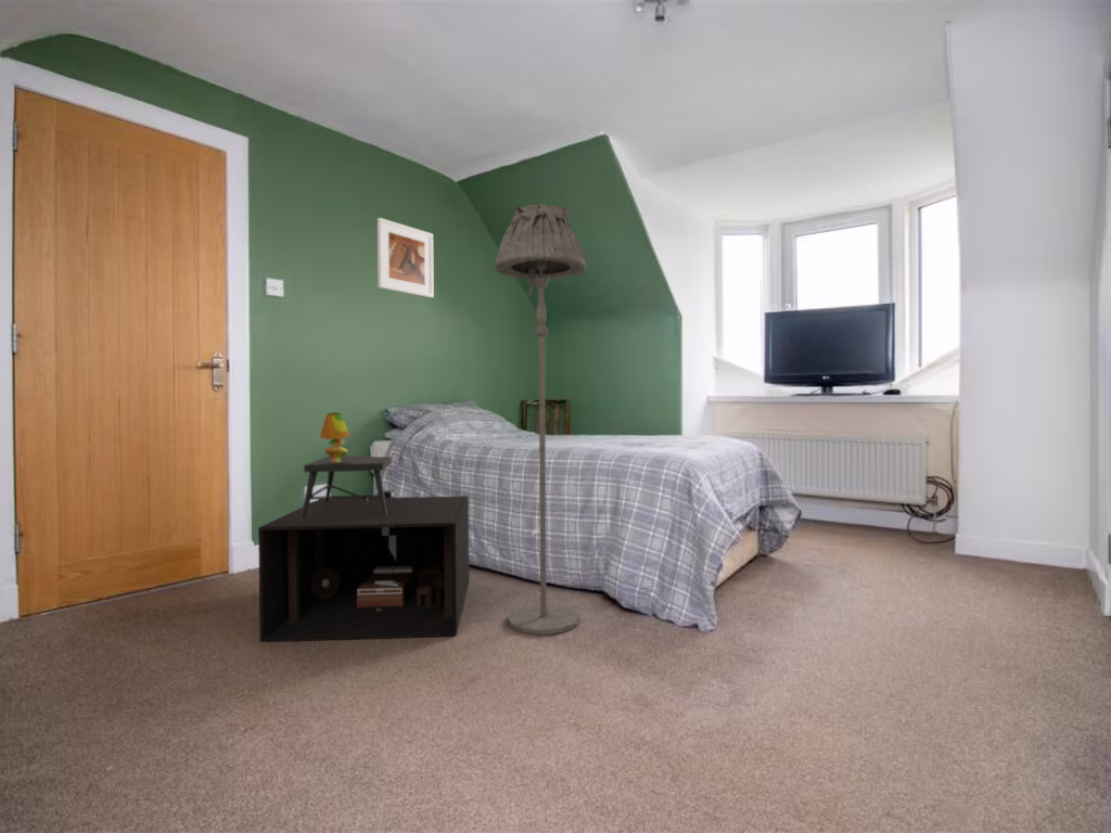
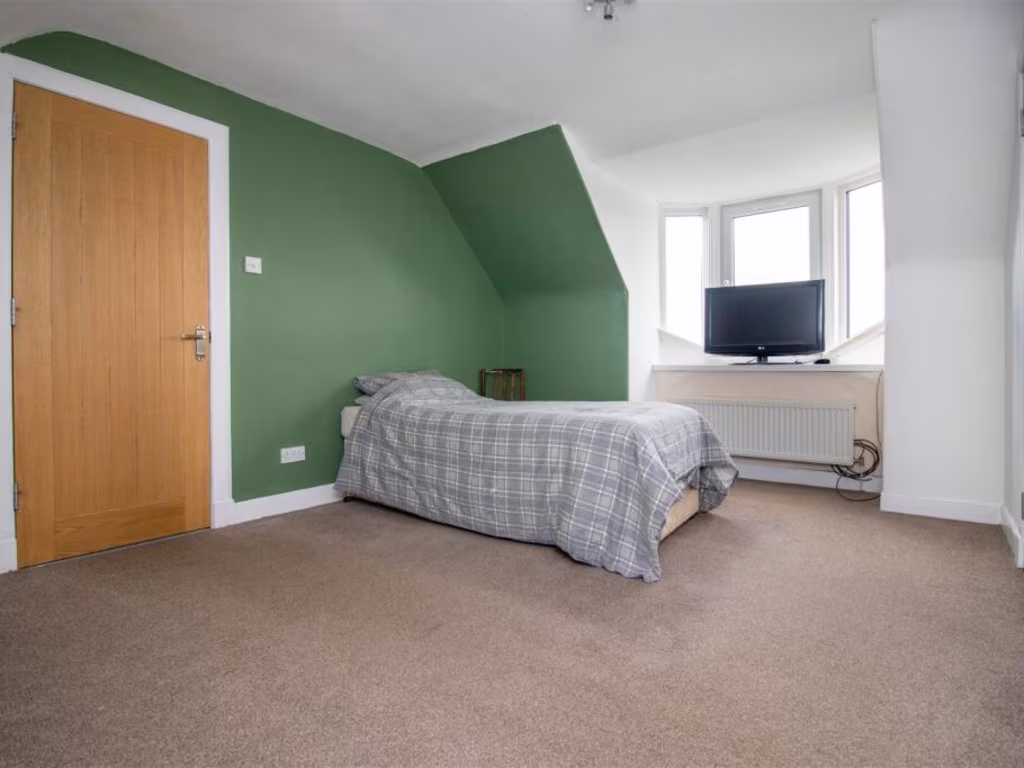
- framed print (406, 259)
- table lamp (355, 458)
- nightstand (380, 558)
- floor lamp (541, 416)
